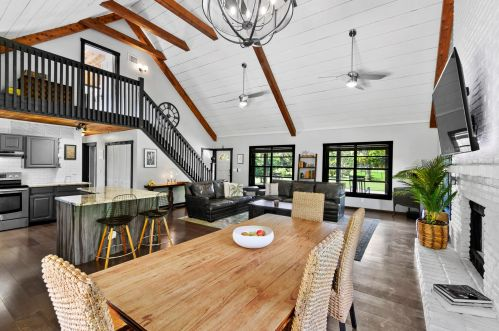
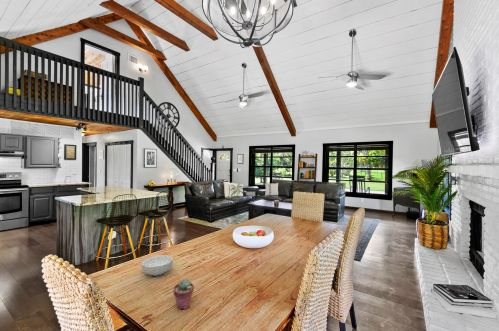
+ potted succulent (183, 292)
+ cereal bowl (157, 266)
